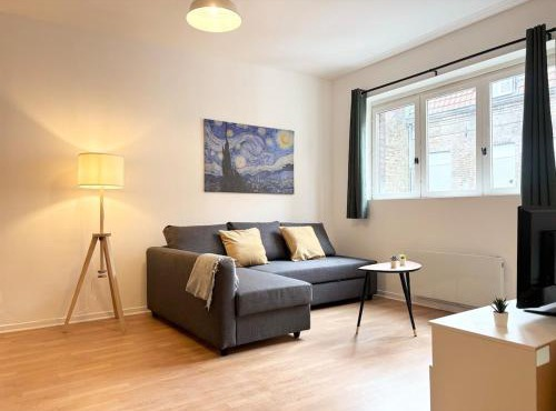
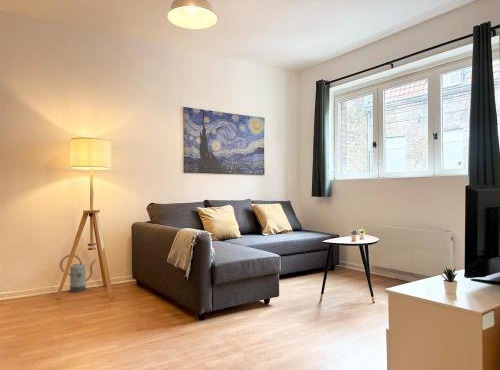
+ watering can (78, 272)
